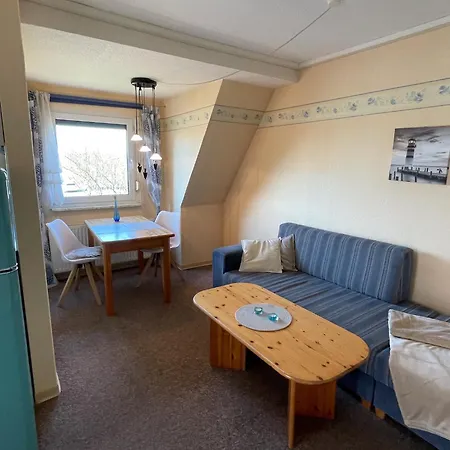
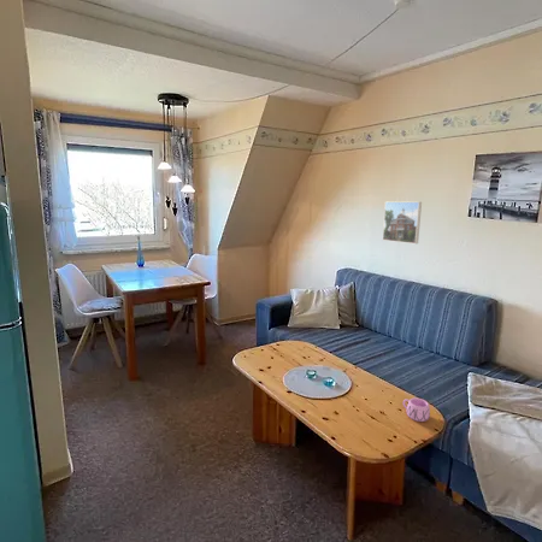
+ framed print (401, 222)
+ mug (416, 407)
